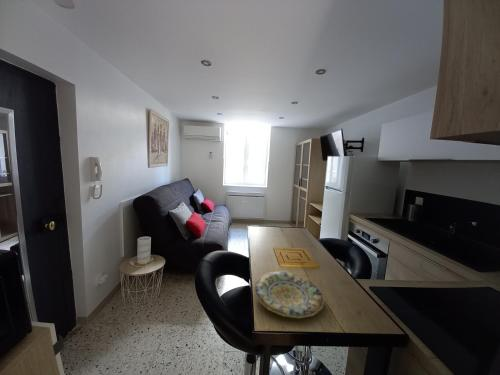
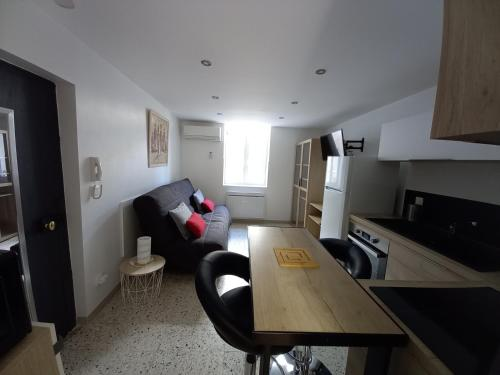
- plate (287, 293)
